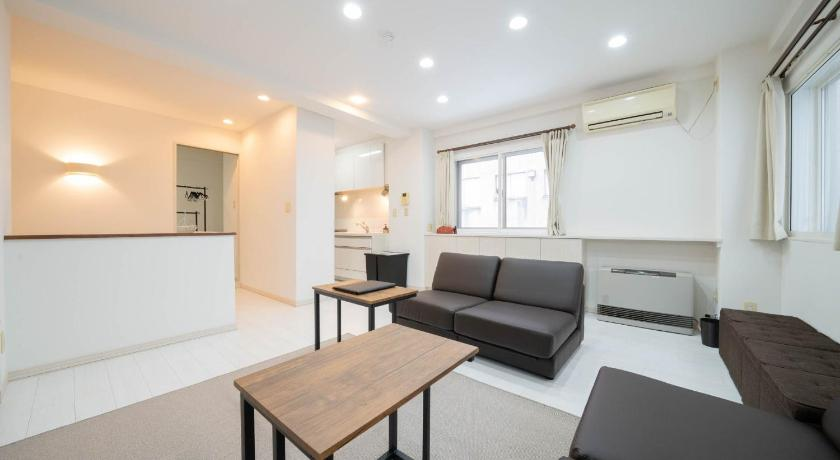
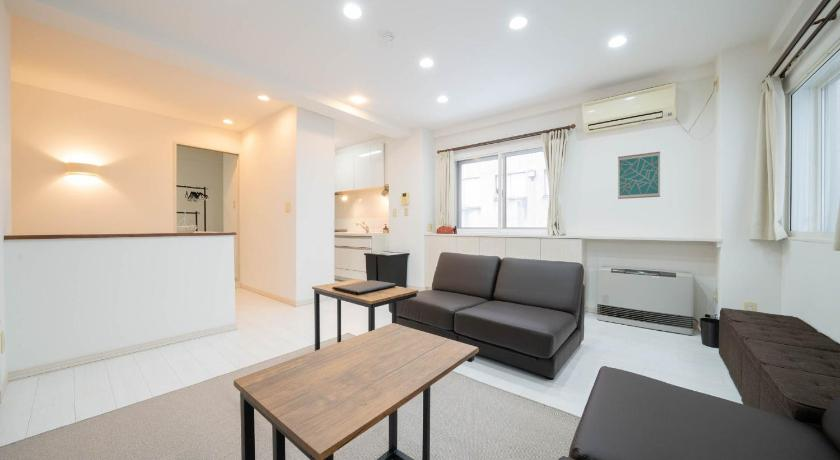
+ wall art (638, 176)
